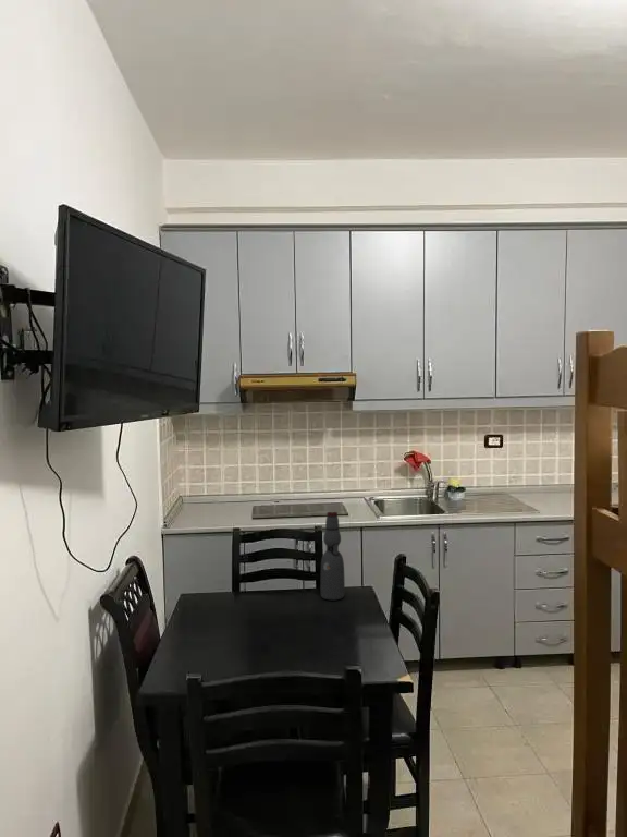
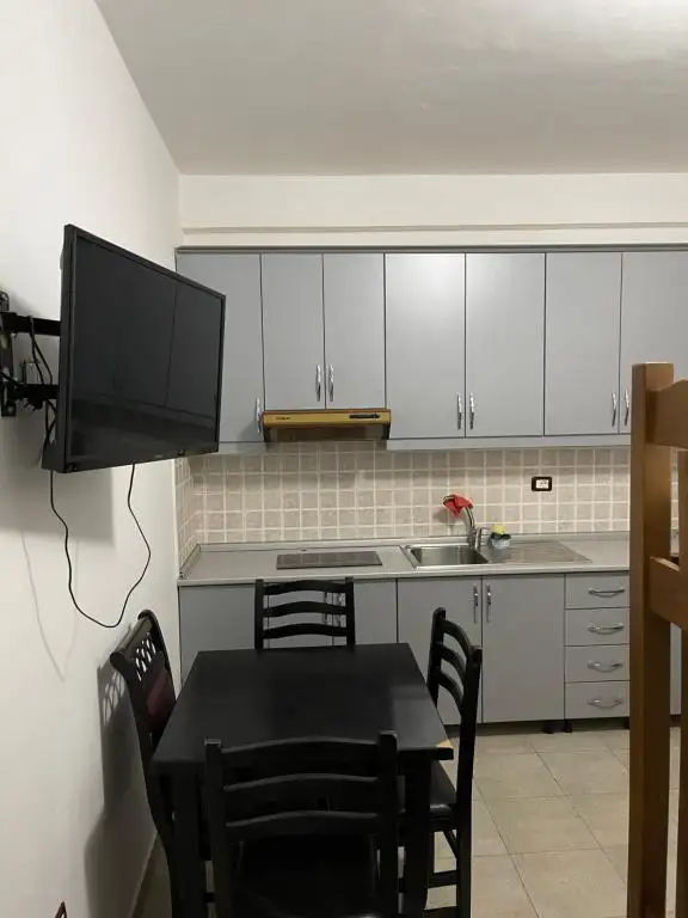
- bottle (332, 555)
